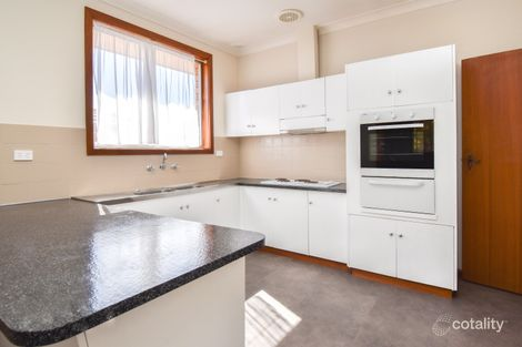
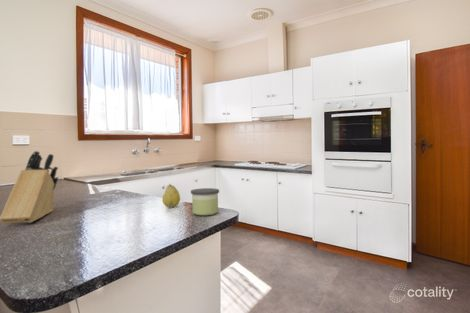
+ candle (205, 201)
+ knife block (33, 183)
+ fruit (171, 194)
